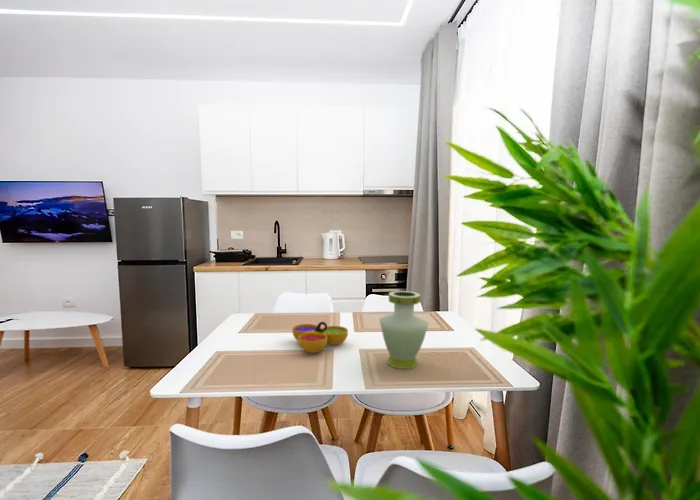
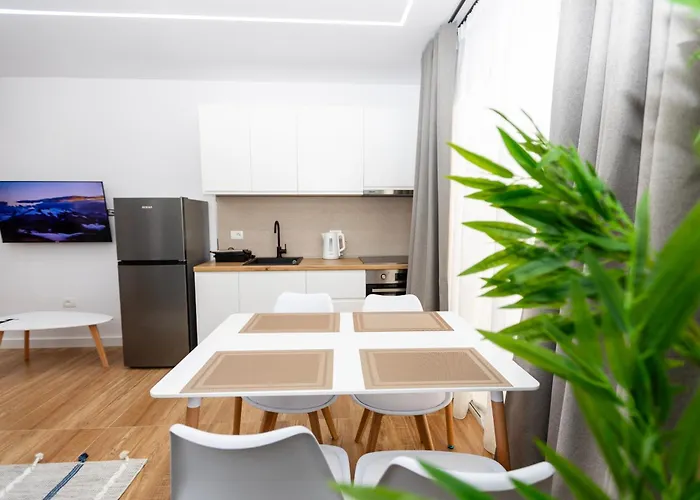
- vase (403, 328)
- decorative bowl (316, 334)
